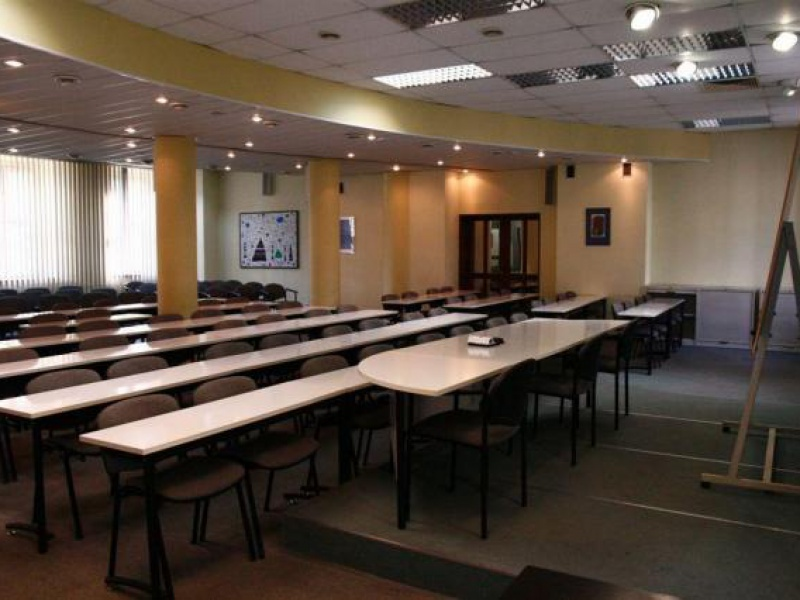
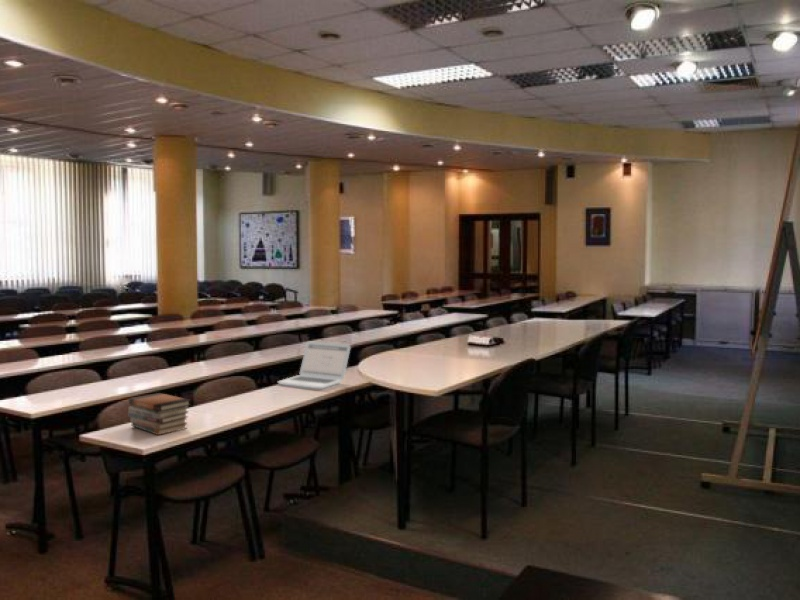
+ laptop (314, 363)
+ book stack (159, 413)
